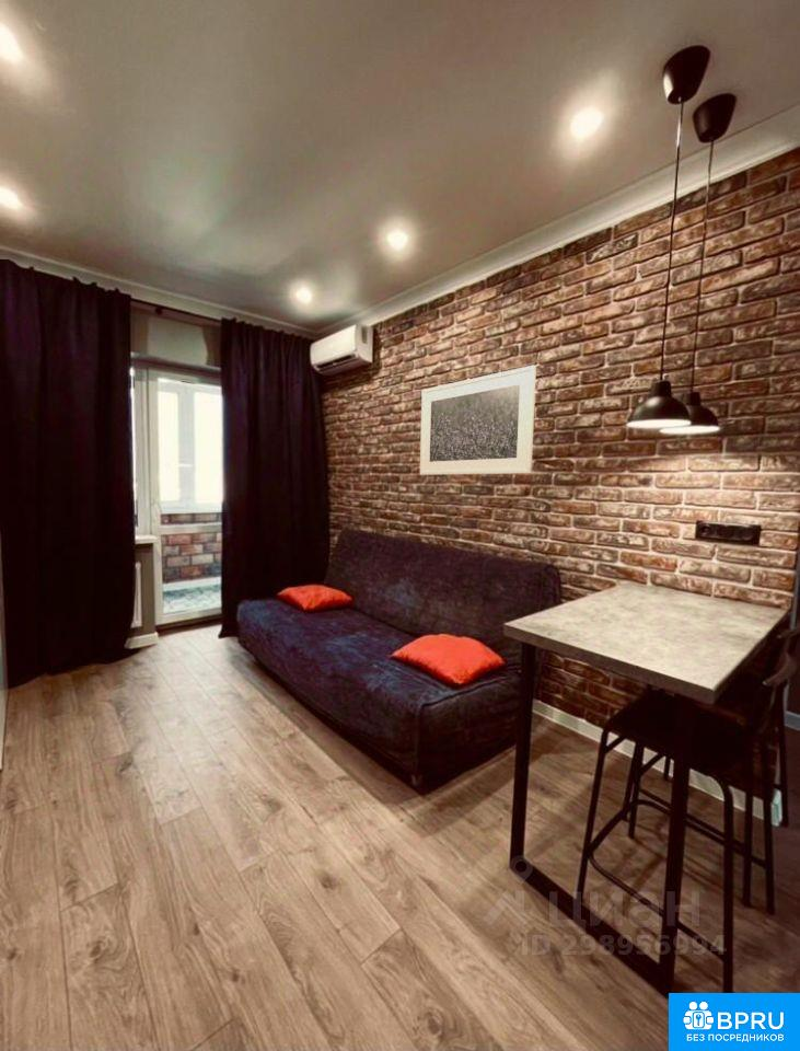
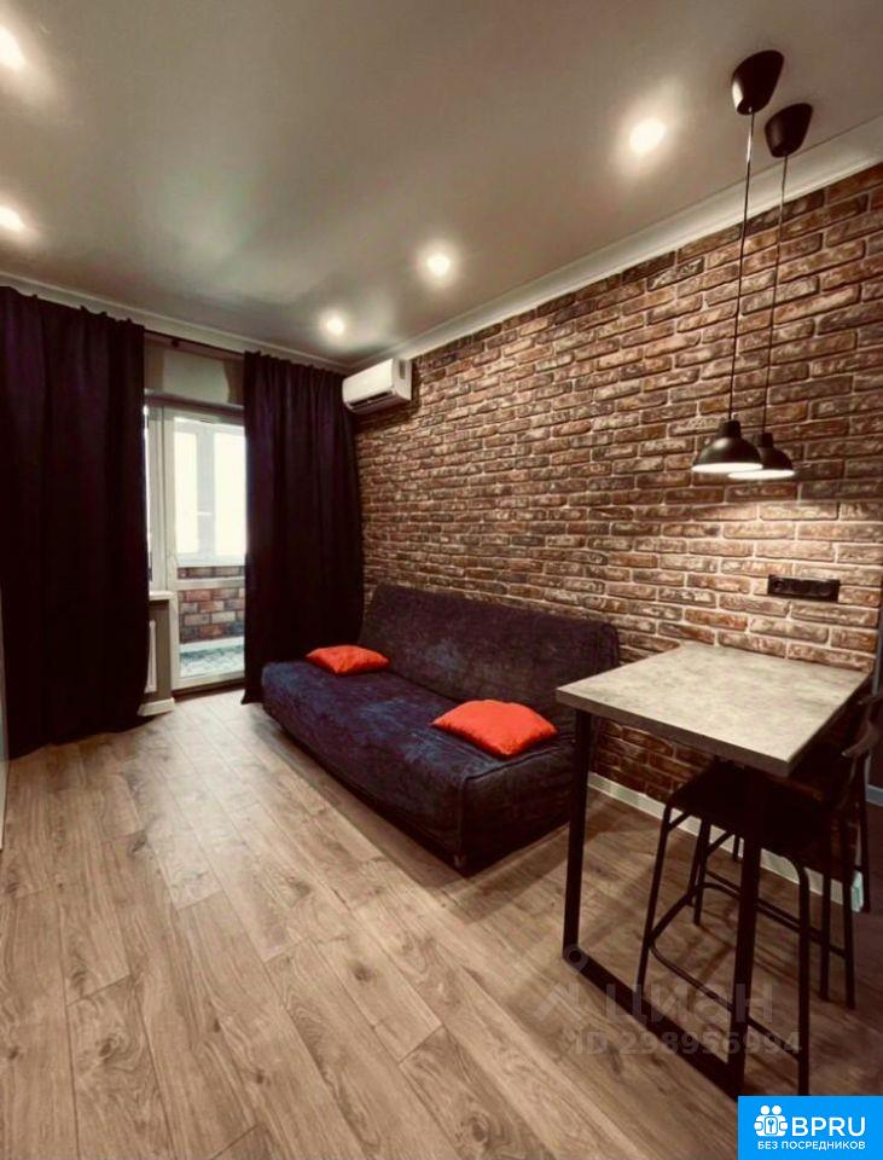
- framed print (471, 427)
